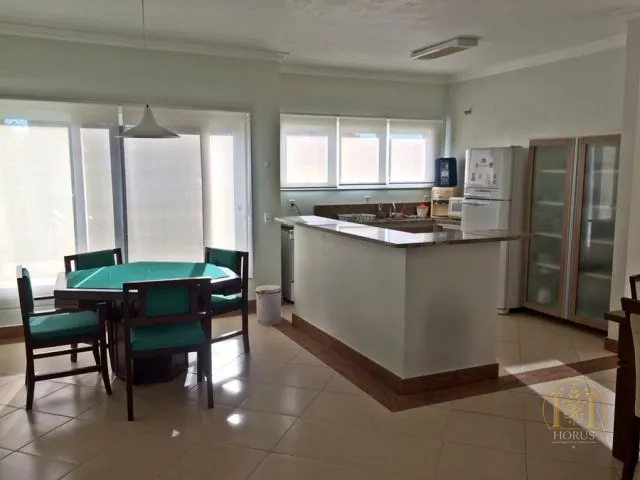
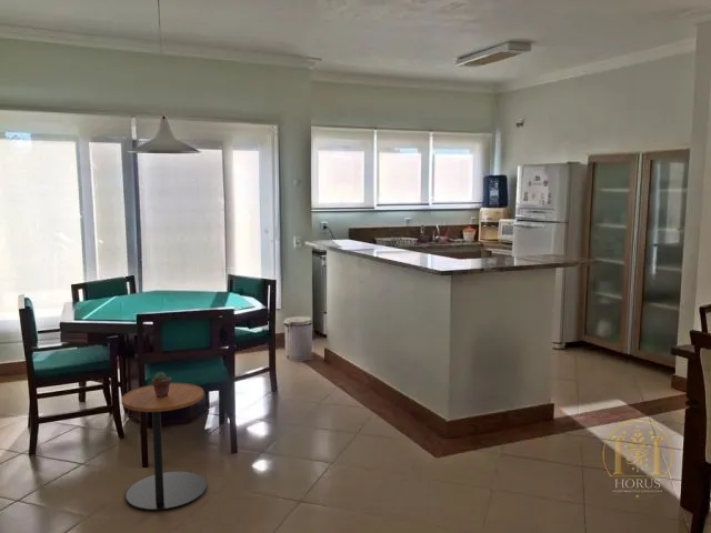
+ potted succulent (161, 382)
+ side table (161, 443)
